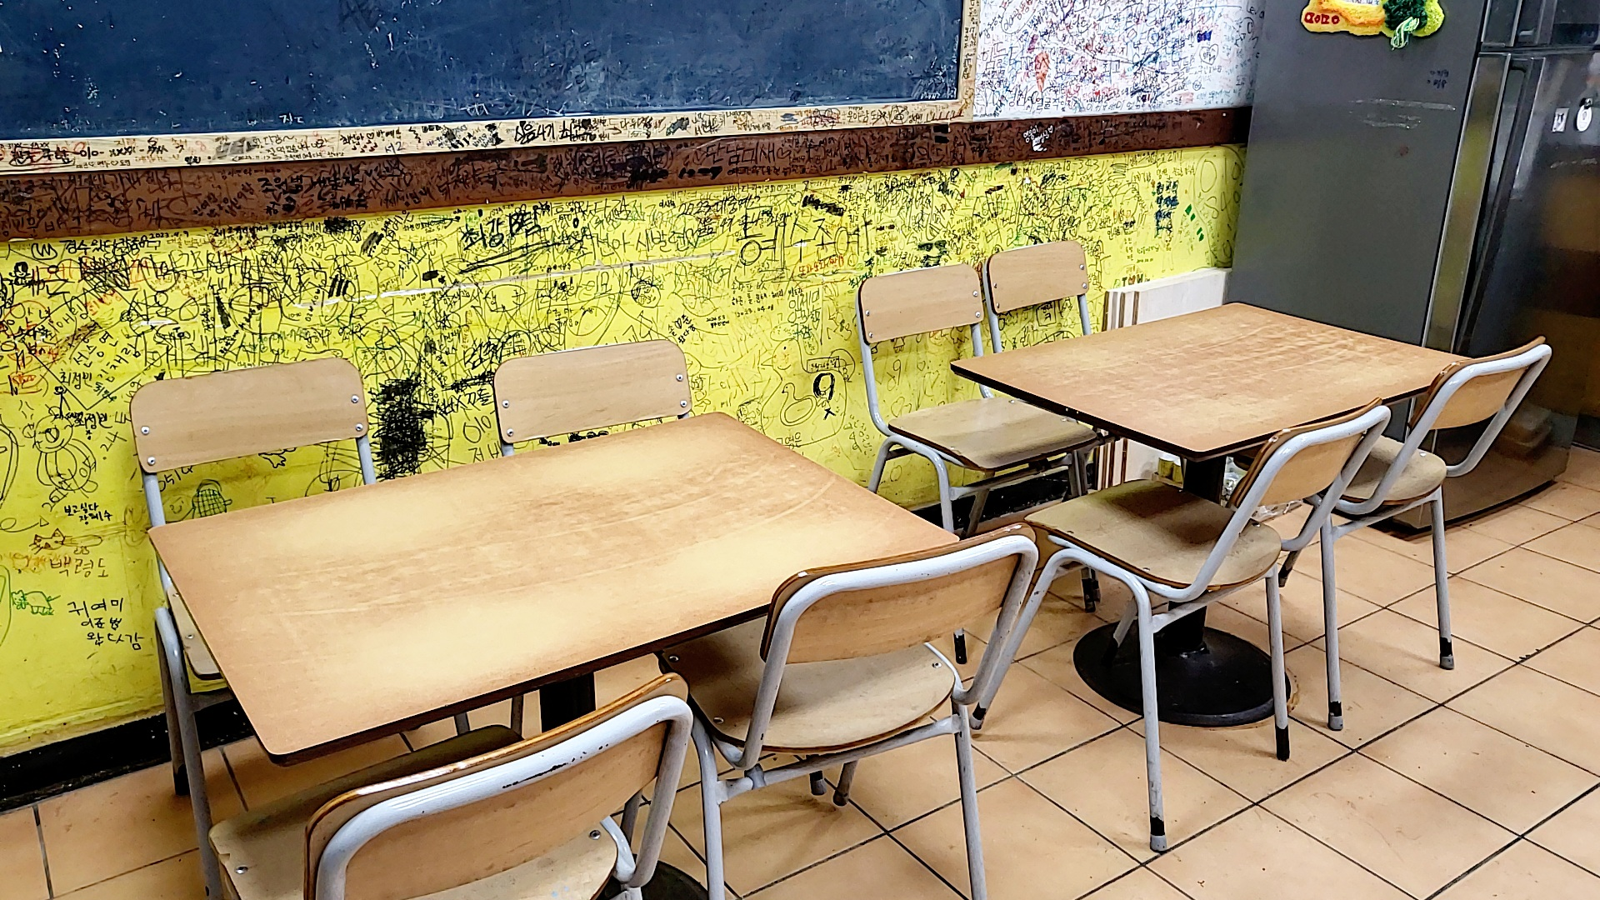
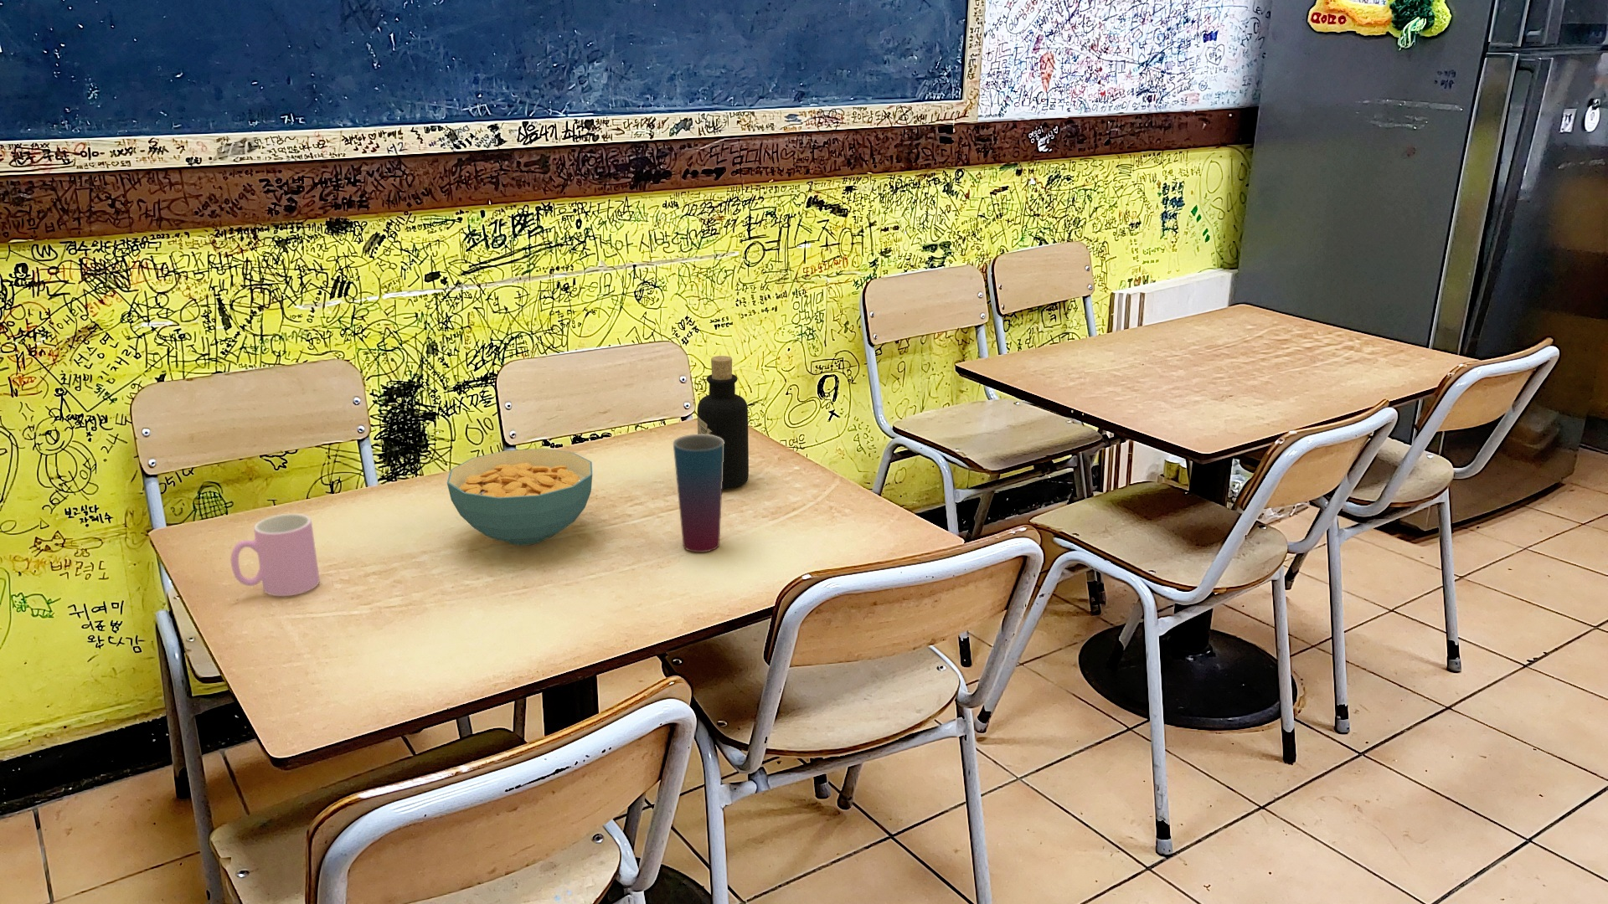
+ cereal bowl (523, 504)
+ cup (274, 557)
+ bottle (722, 421)
+ cup (699, 493)
